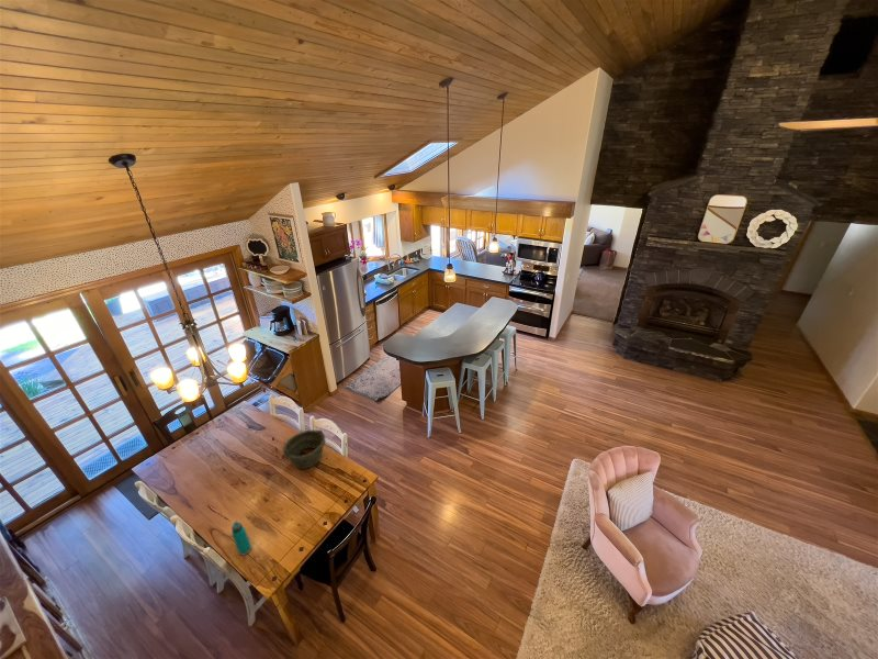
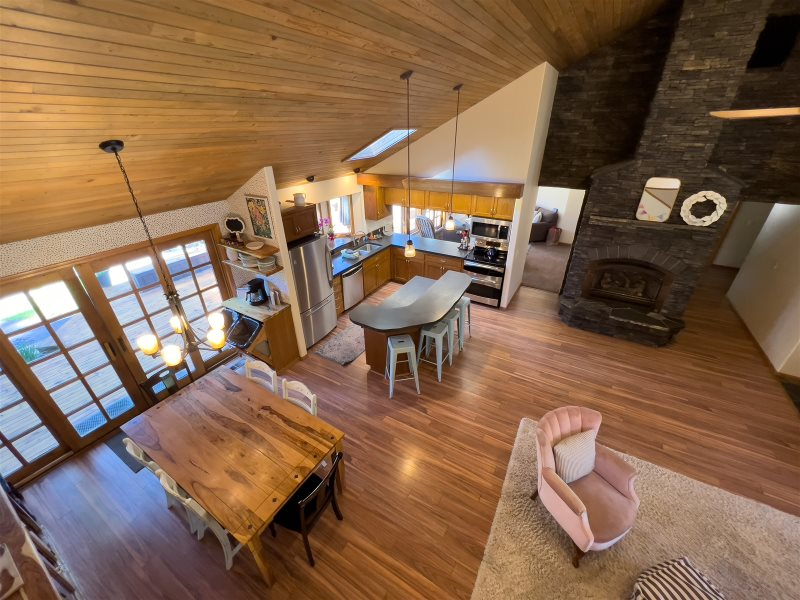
- bowl (305, 448)
- water bottle (240, 537)
